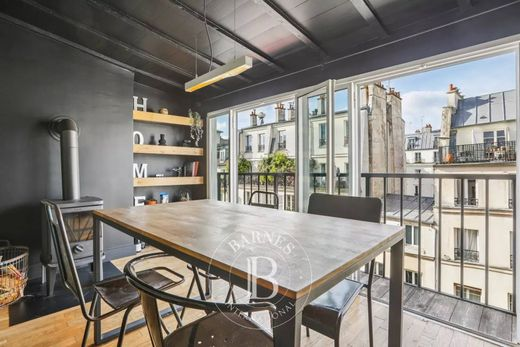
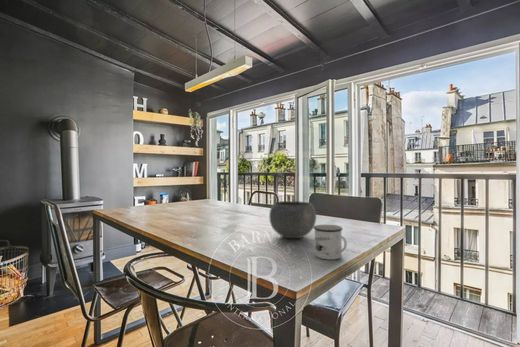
+ mug (331, 242)
+ bowl (292, 219)
